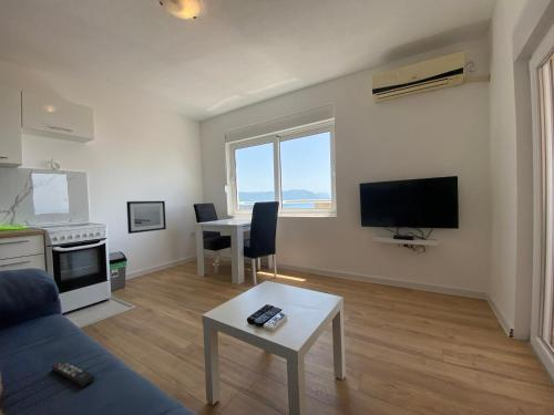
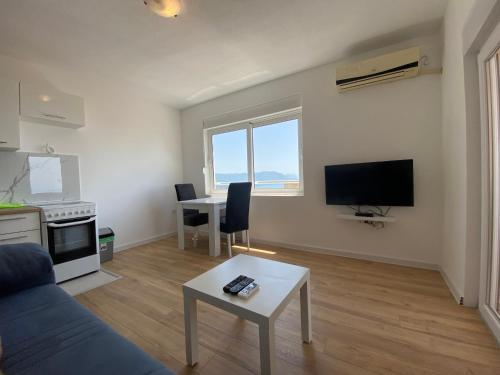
- wall art (147, 216)
- remote control (72, 372)
